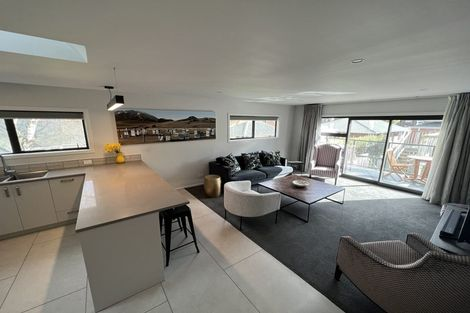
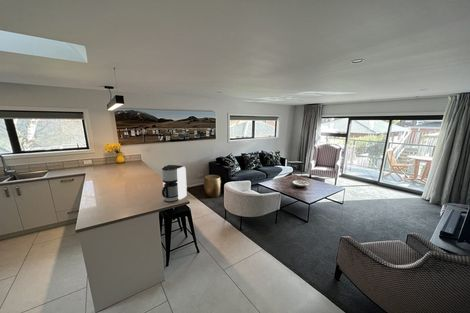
+ coffee maker (170, 183)
